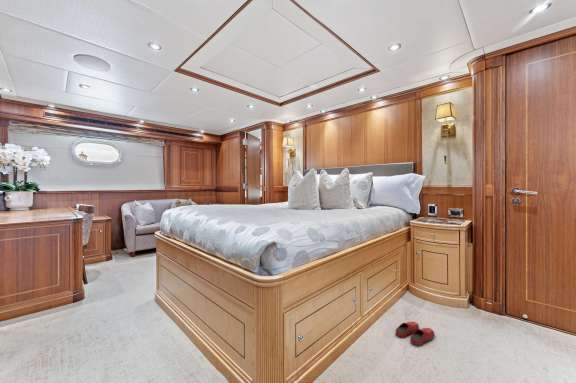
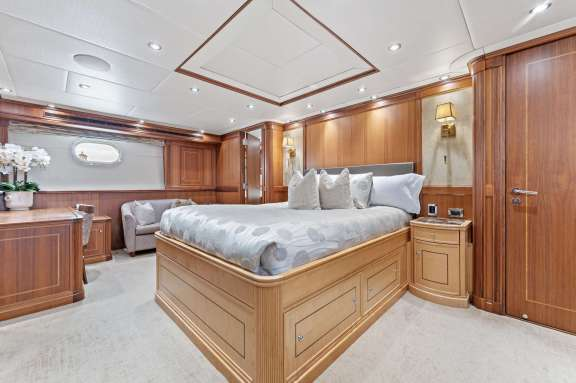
- slippers (414, 329)
